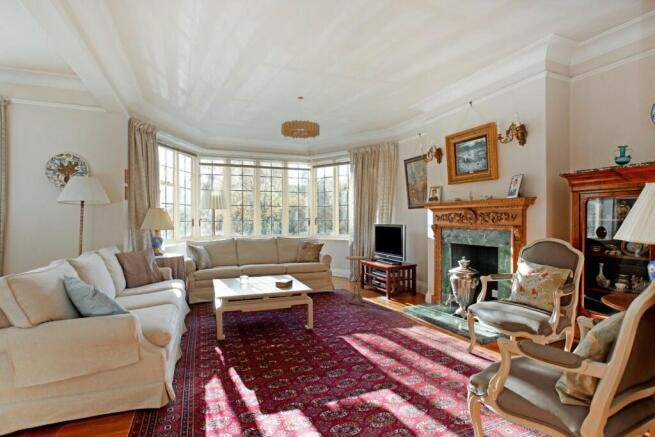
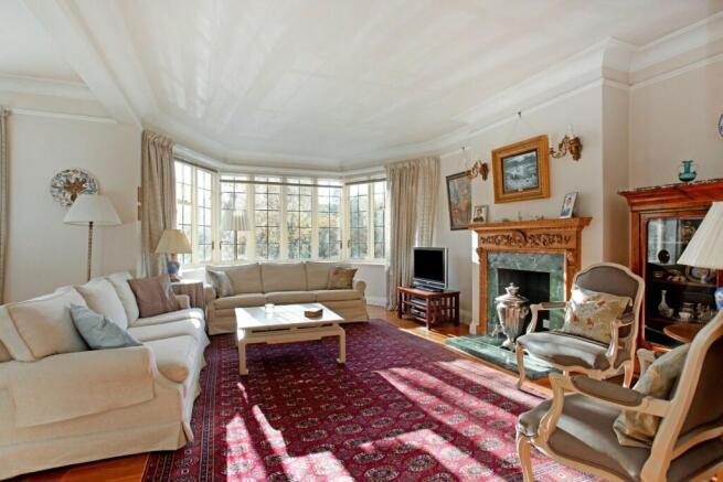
- chandelier (300, 120)
- side table (358, 280)
